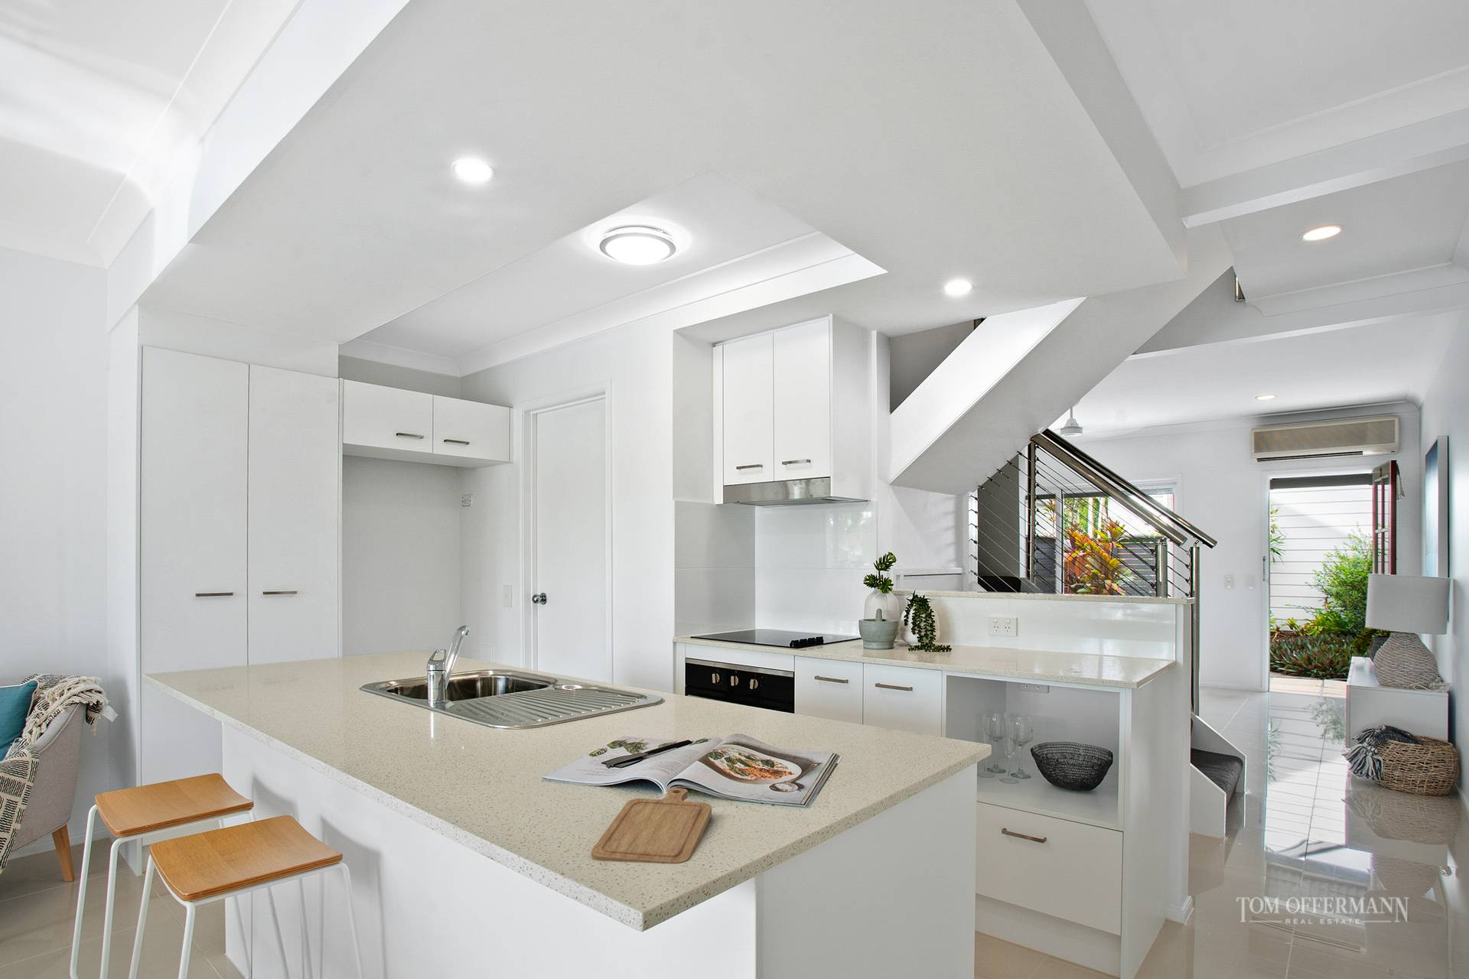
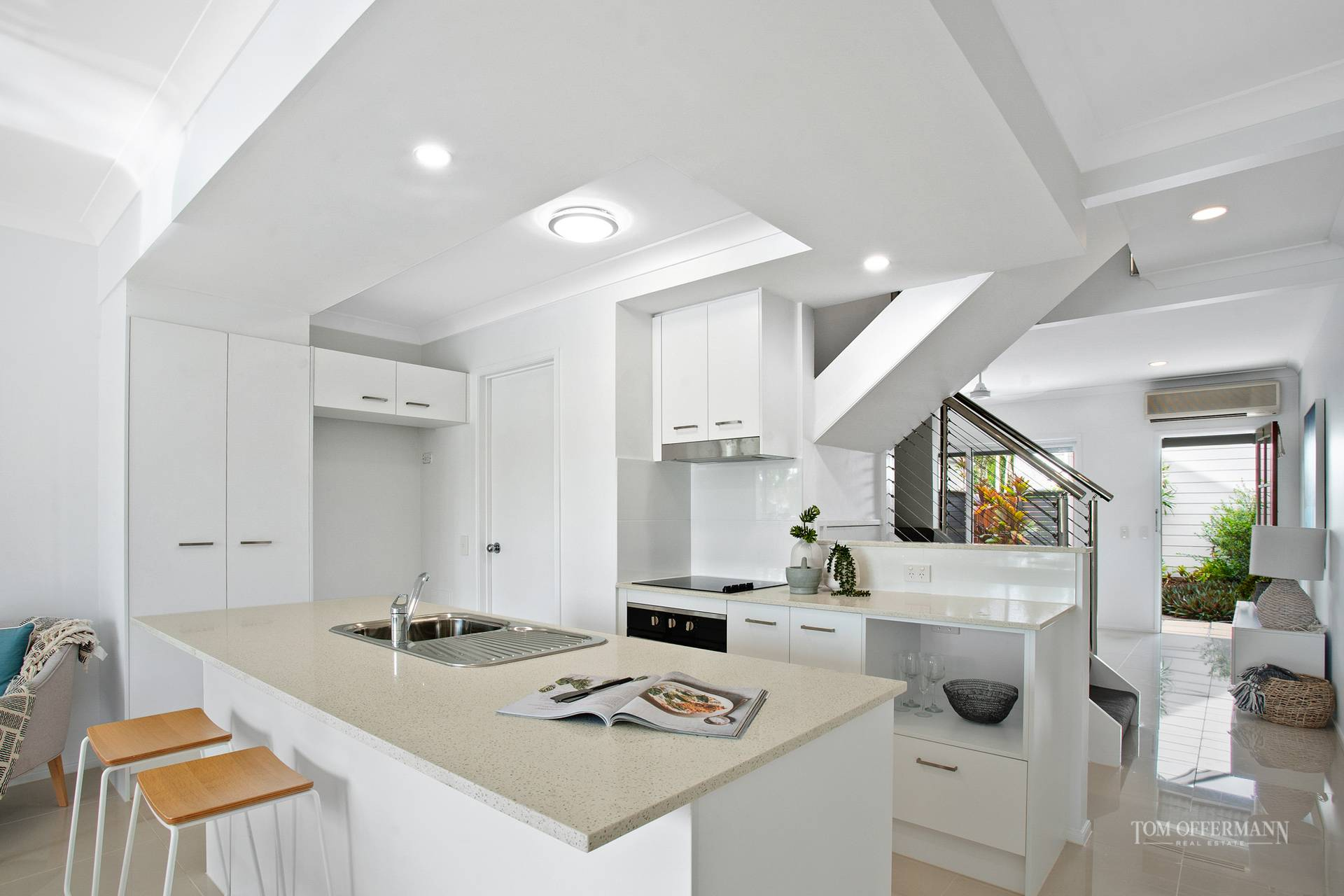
- chopping board (659, 823)
